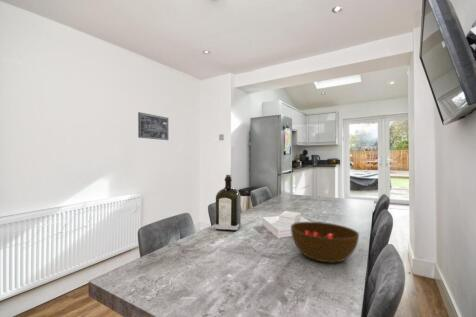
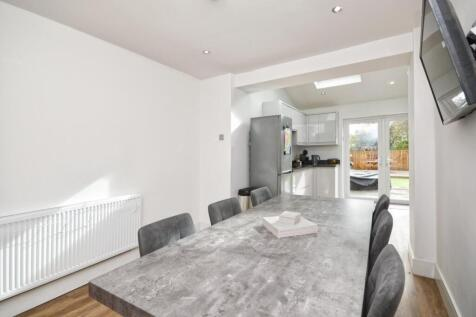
- wall art (154, 127)
- bowl (323, 241)
- liquor (228, 201)
